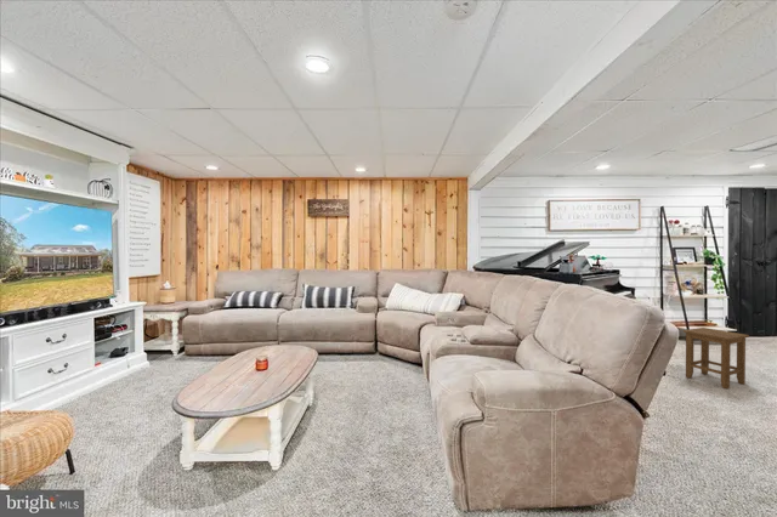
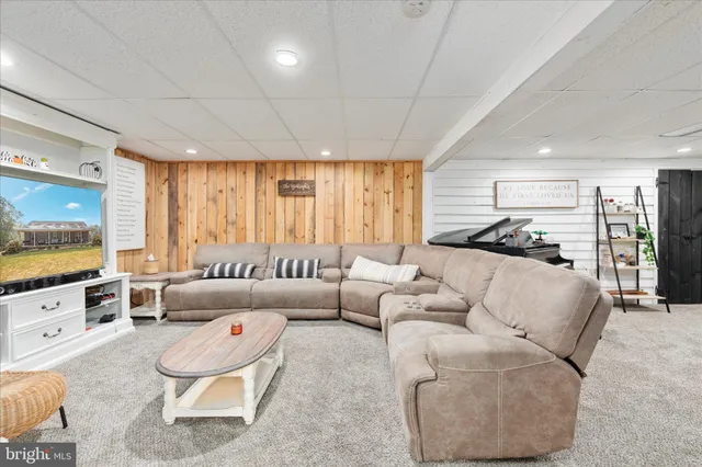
- stool (714, 362)
